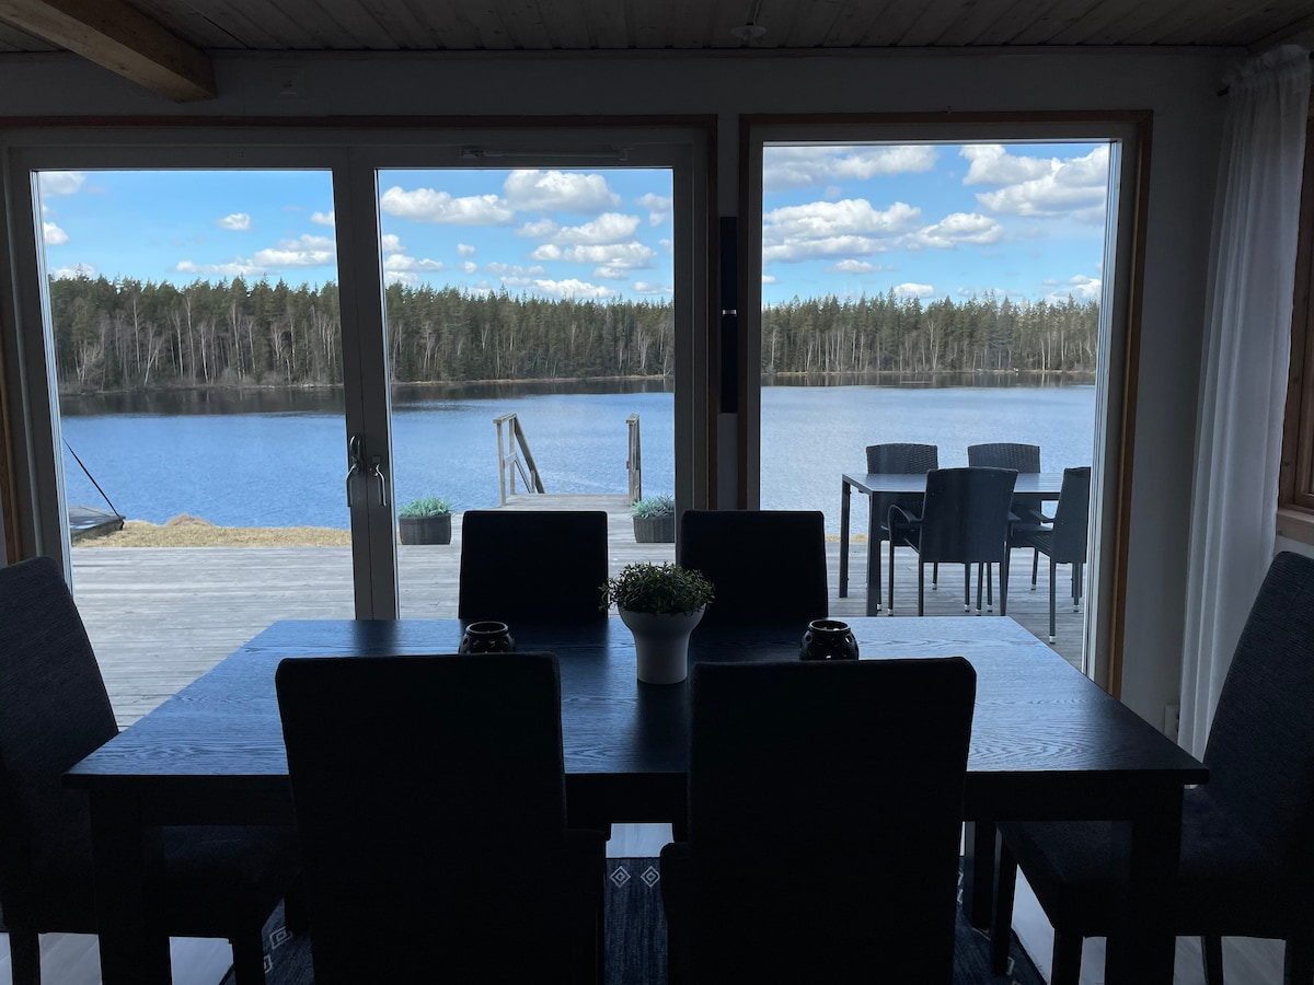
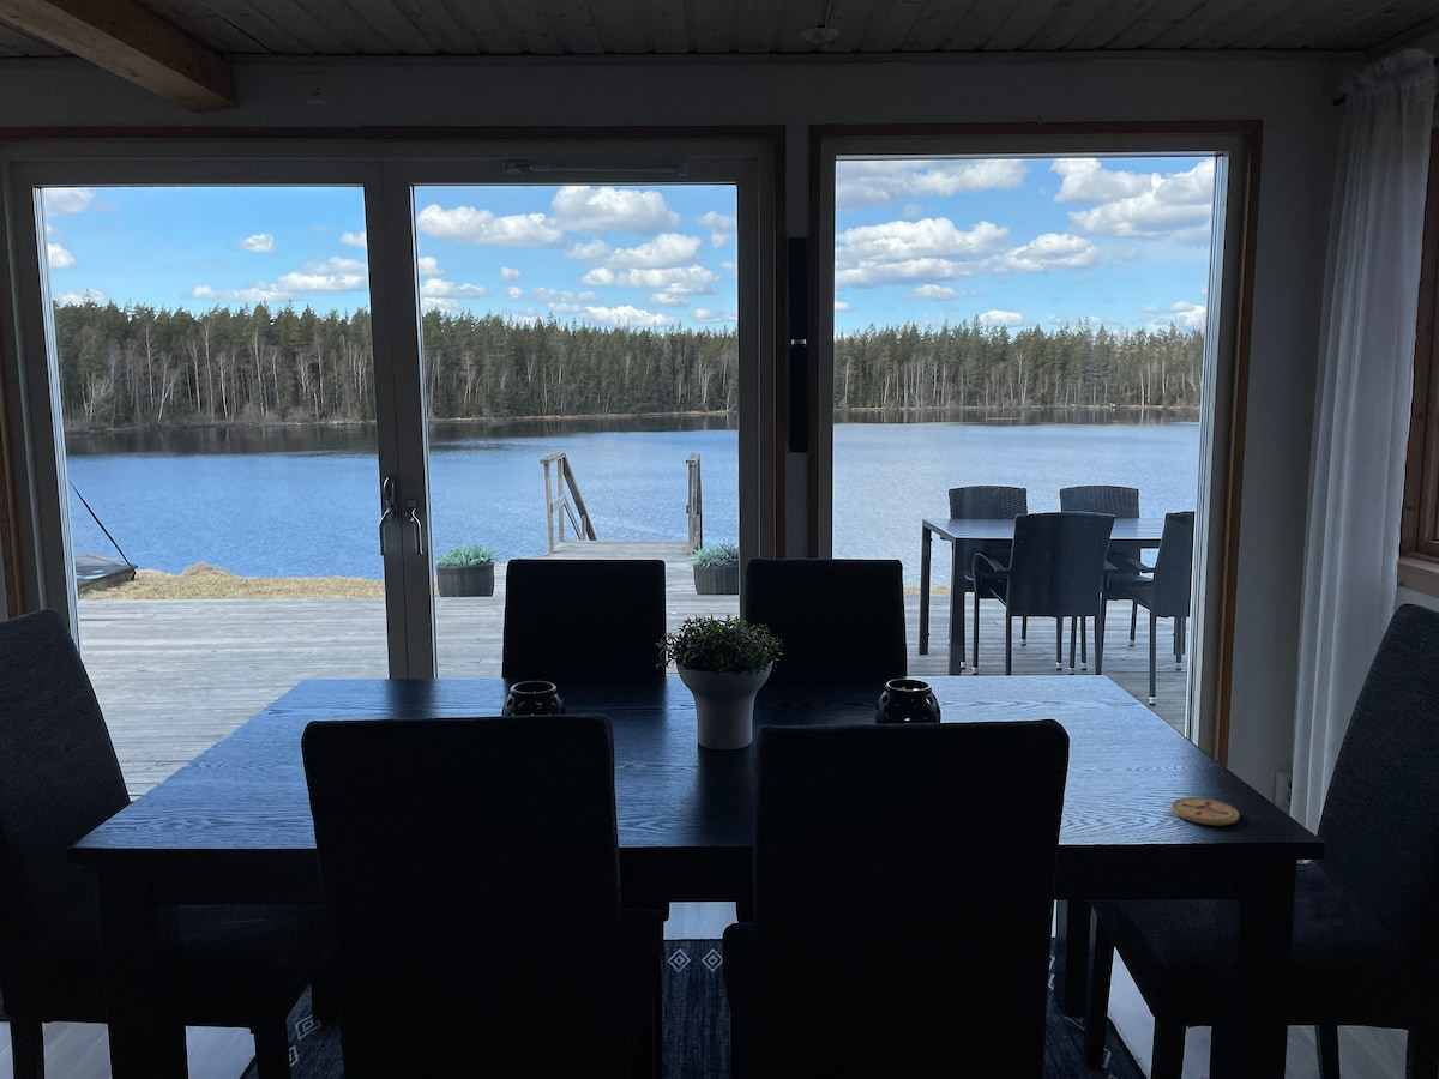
+ coaster (1204, 810)
